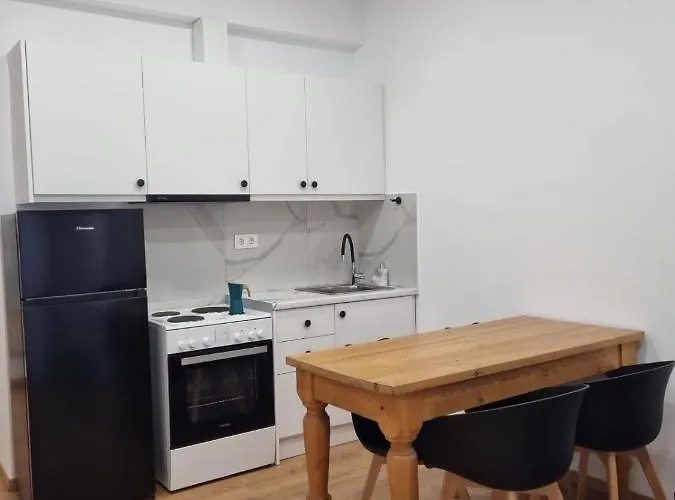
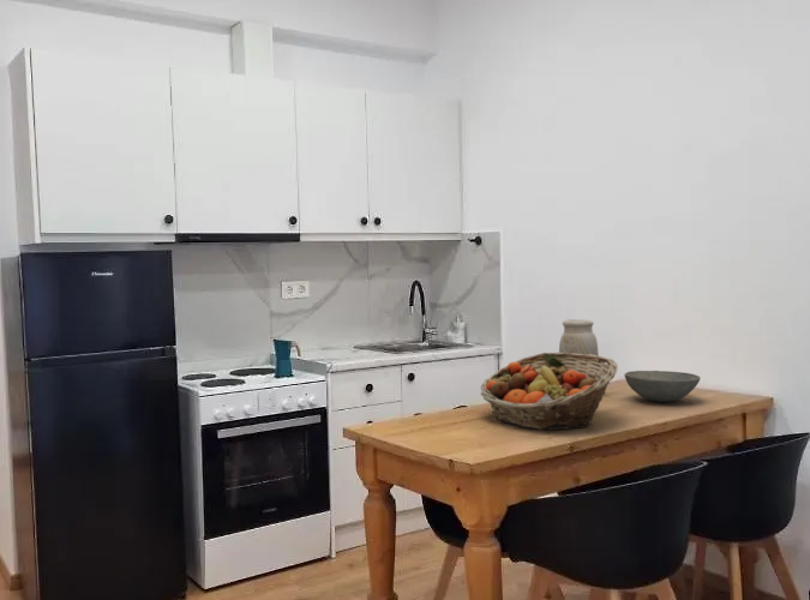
+ fruit basket (547, 389)
+ vase (578, 353)
+ bowl (661, 386)
